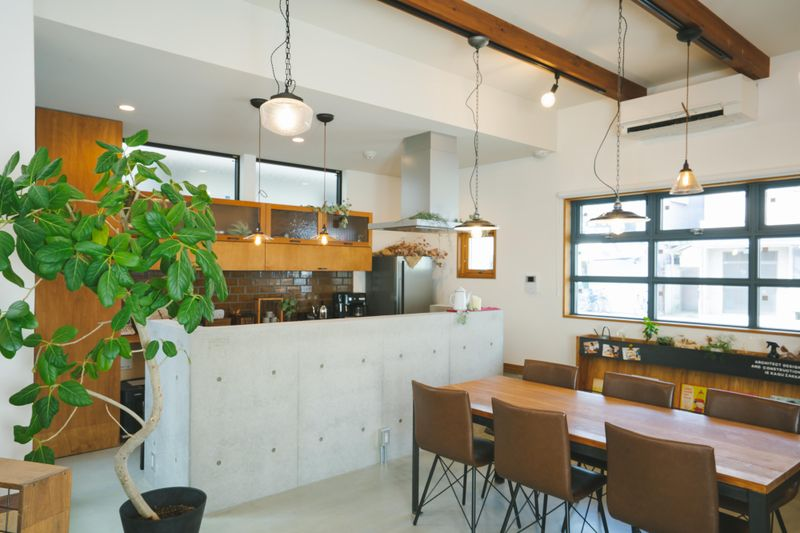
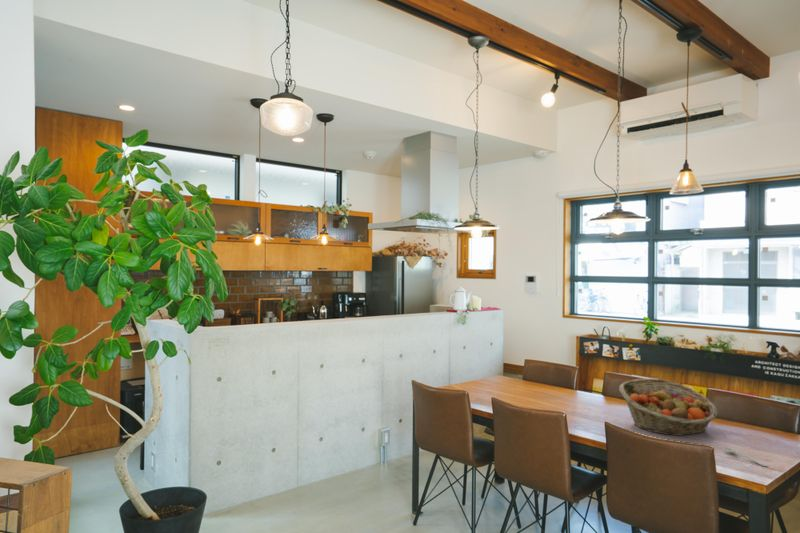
+ fruit basket (666, 405)
+ spoon (744, 455)
